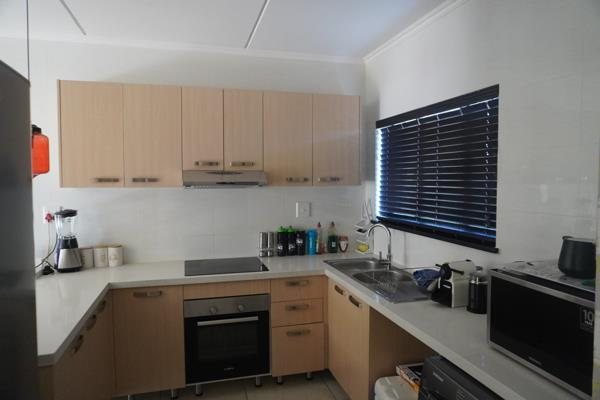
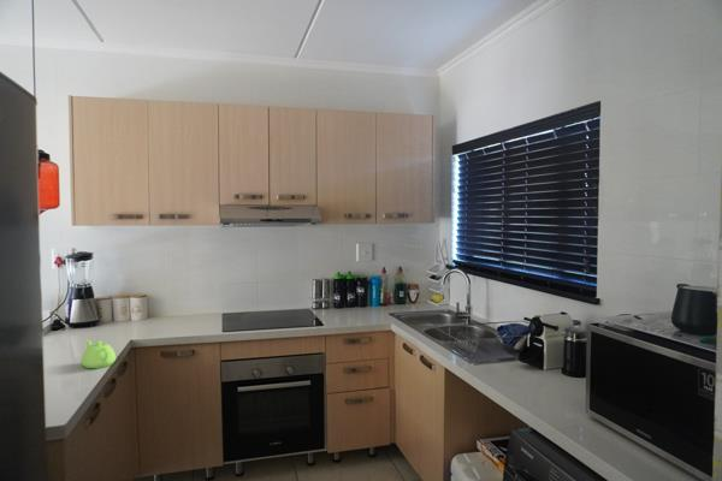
+ teapot (97, 352)
